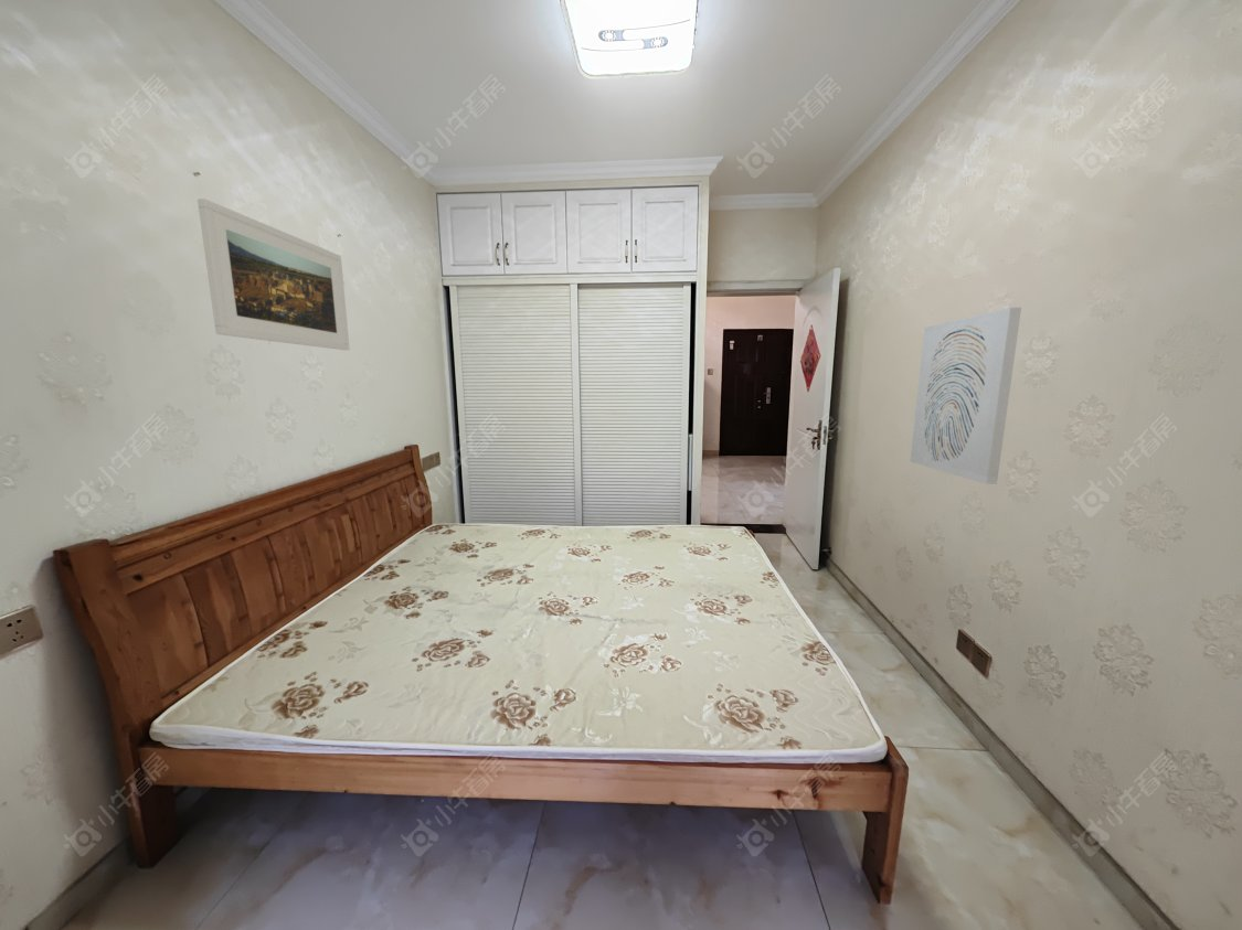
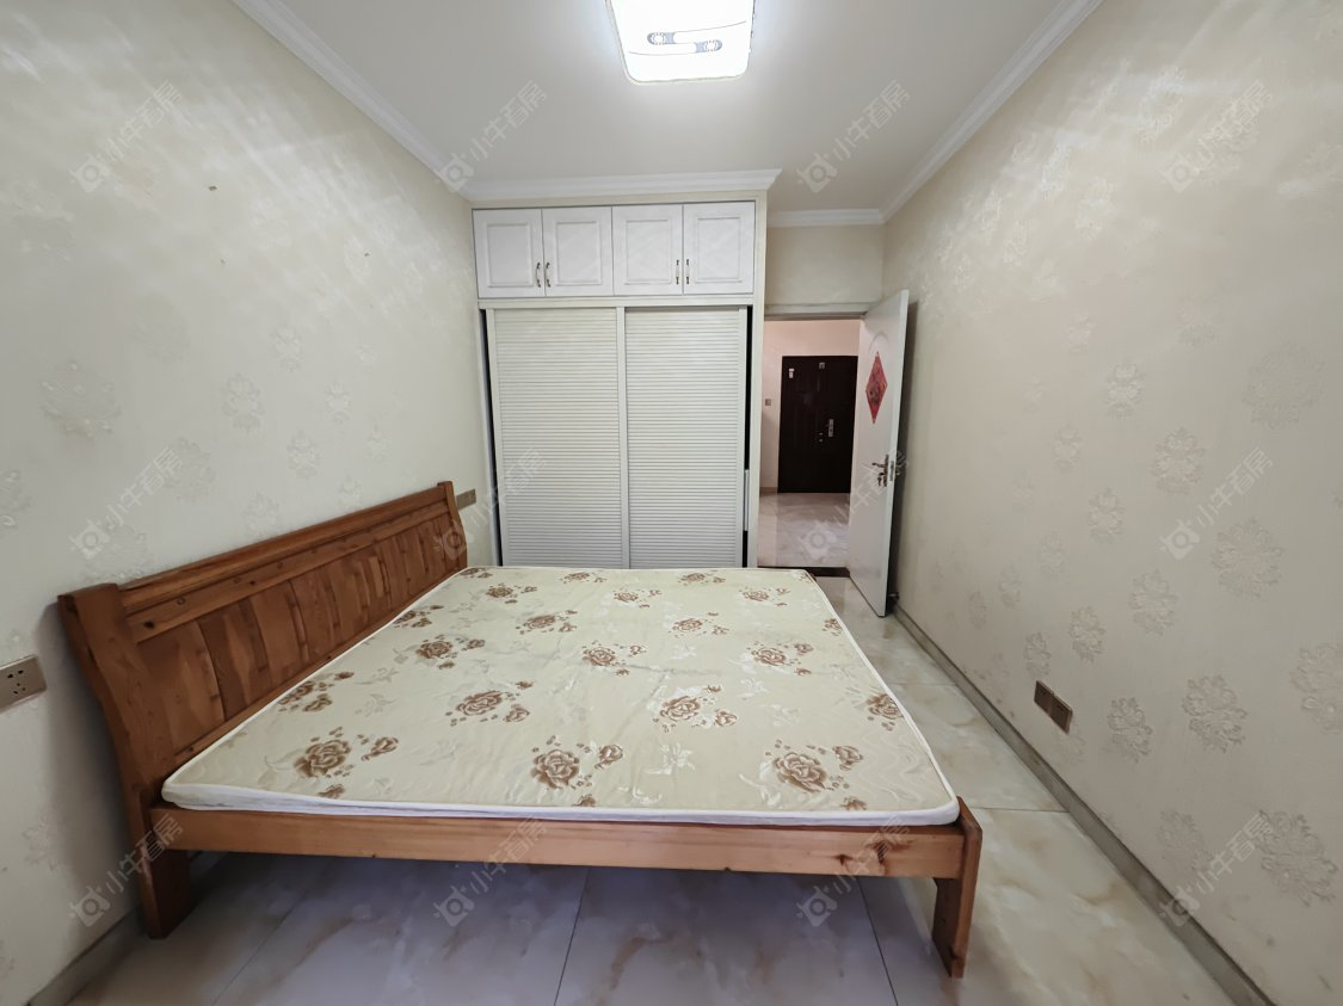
- wall art (956, 396)
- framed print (288, 288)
